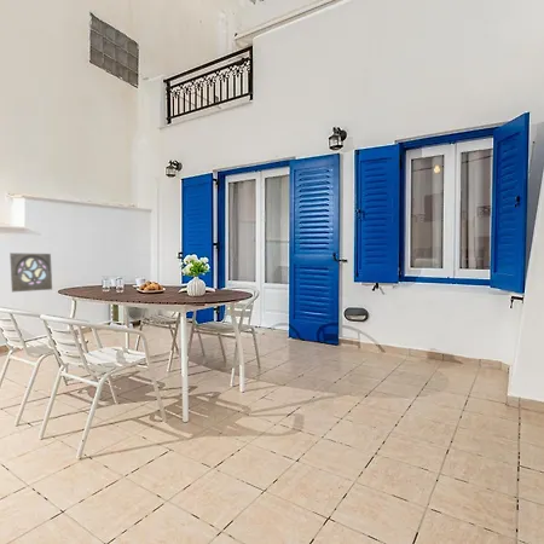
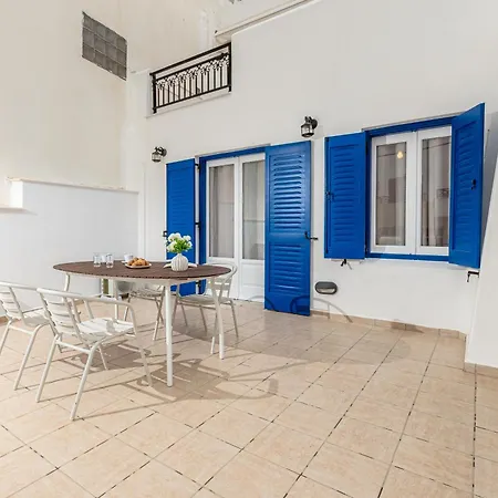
- wall ornament (31, 272)
